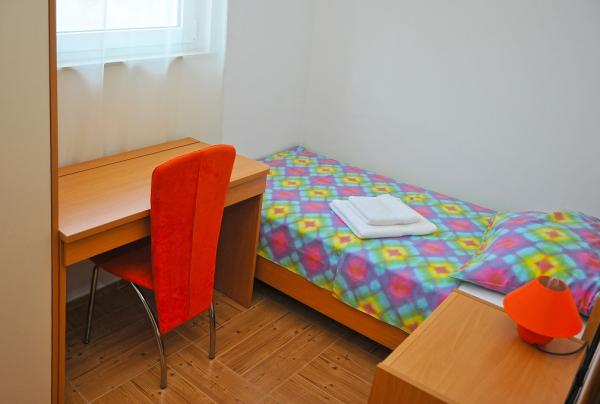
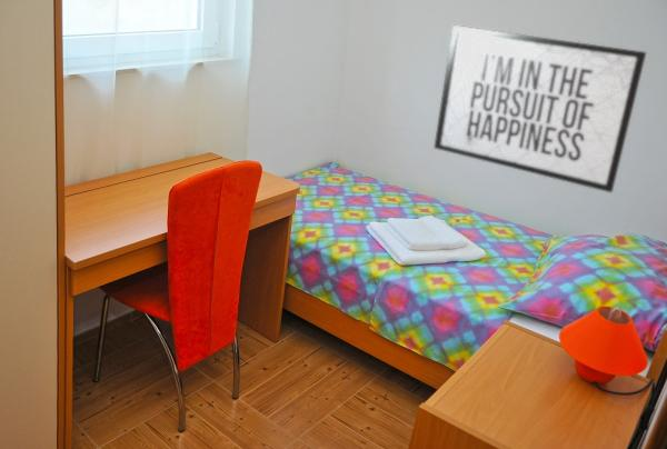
+ mirror (529, 104)
